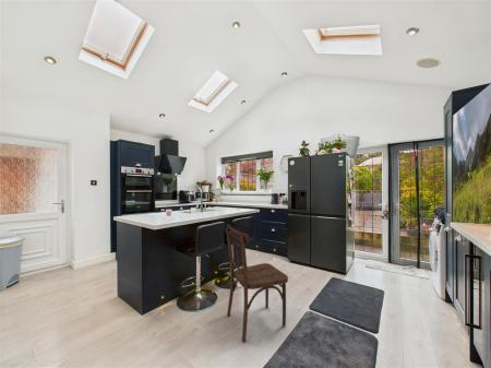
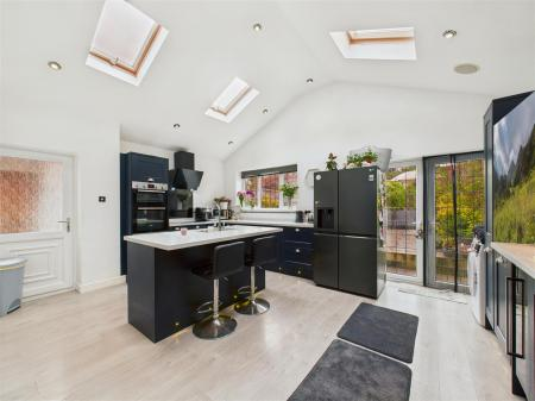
- dining chair (256, 273)
